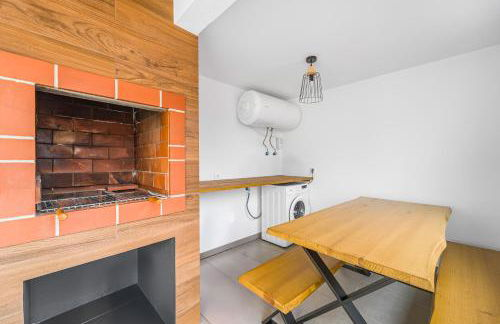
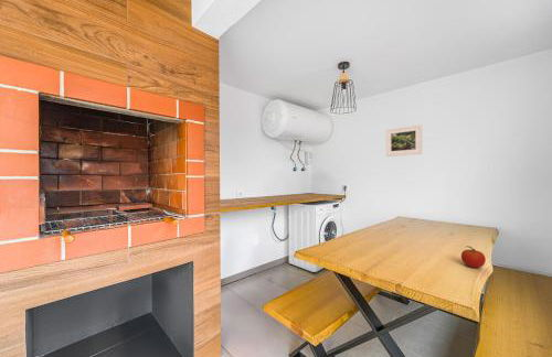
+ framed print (403, 141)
+ fruit (473, 256)
